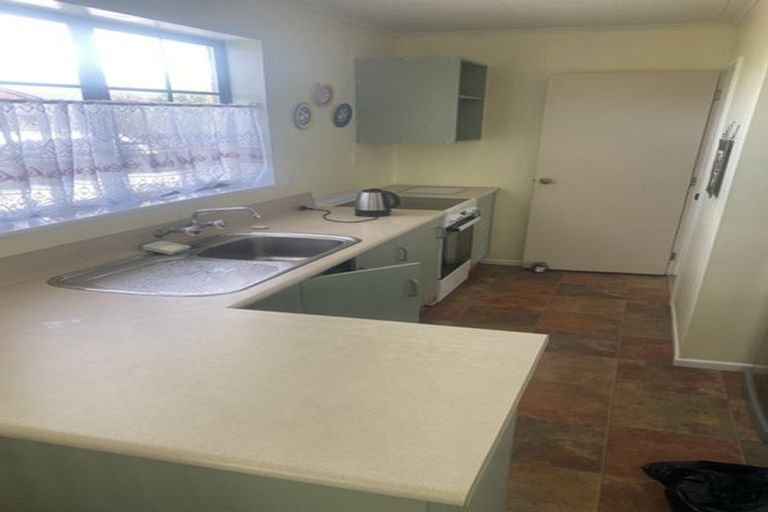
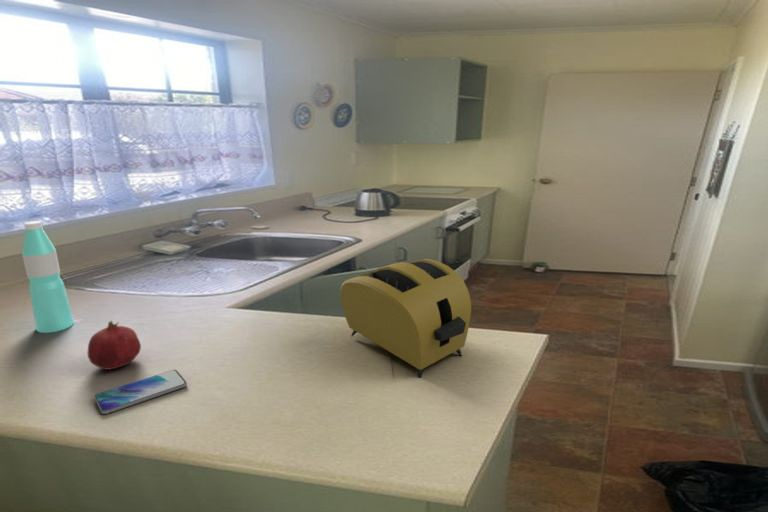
+ smartphone (141, 390)
+ fruit (113, 343)
+ water bottle (44, 275)
+ toaster (406, 308)
